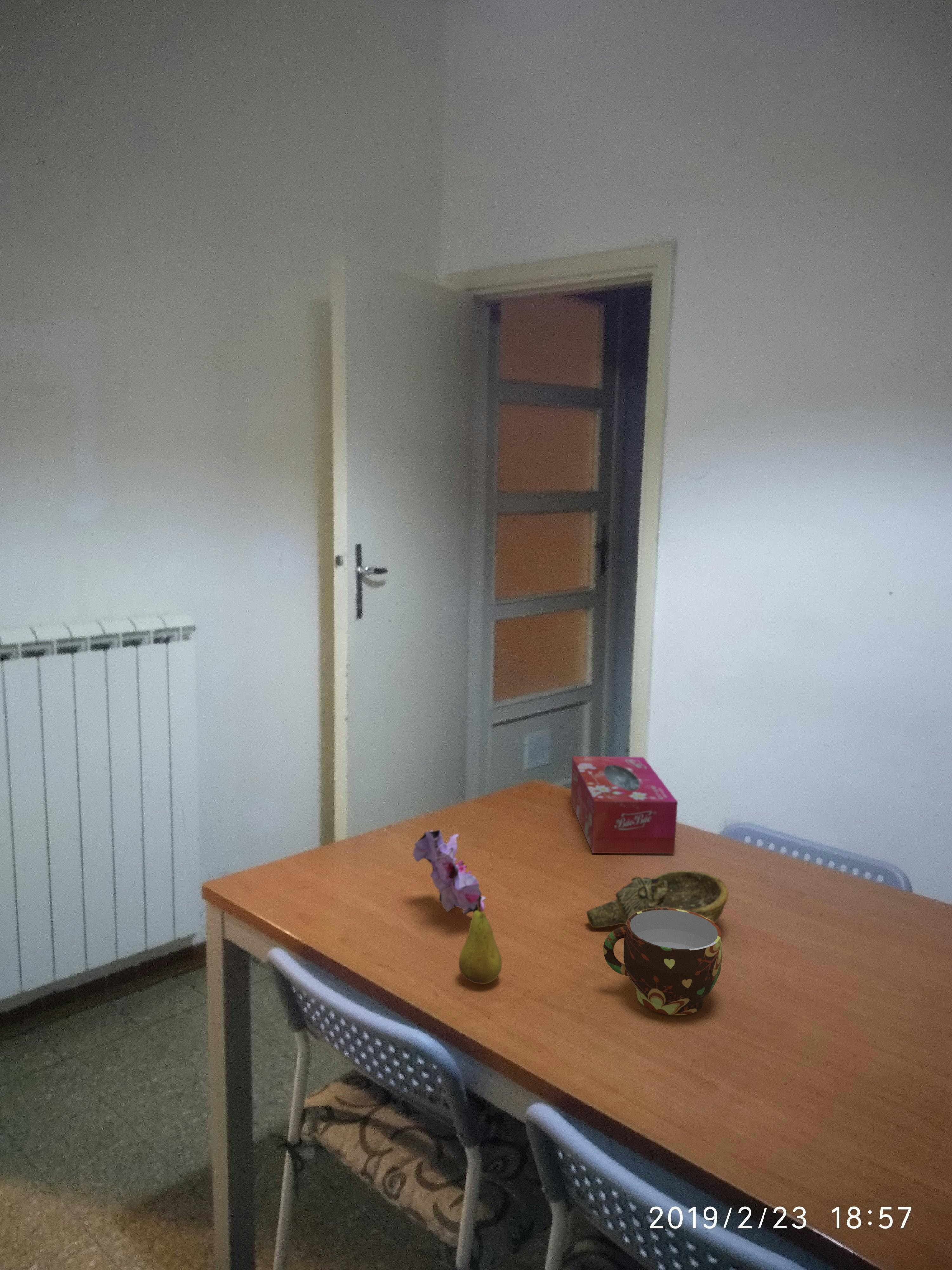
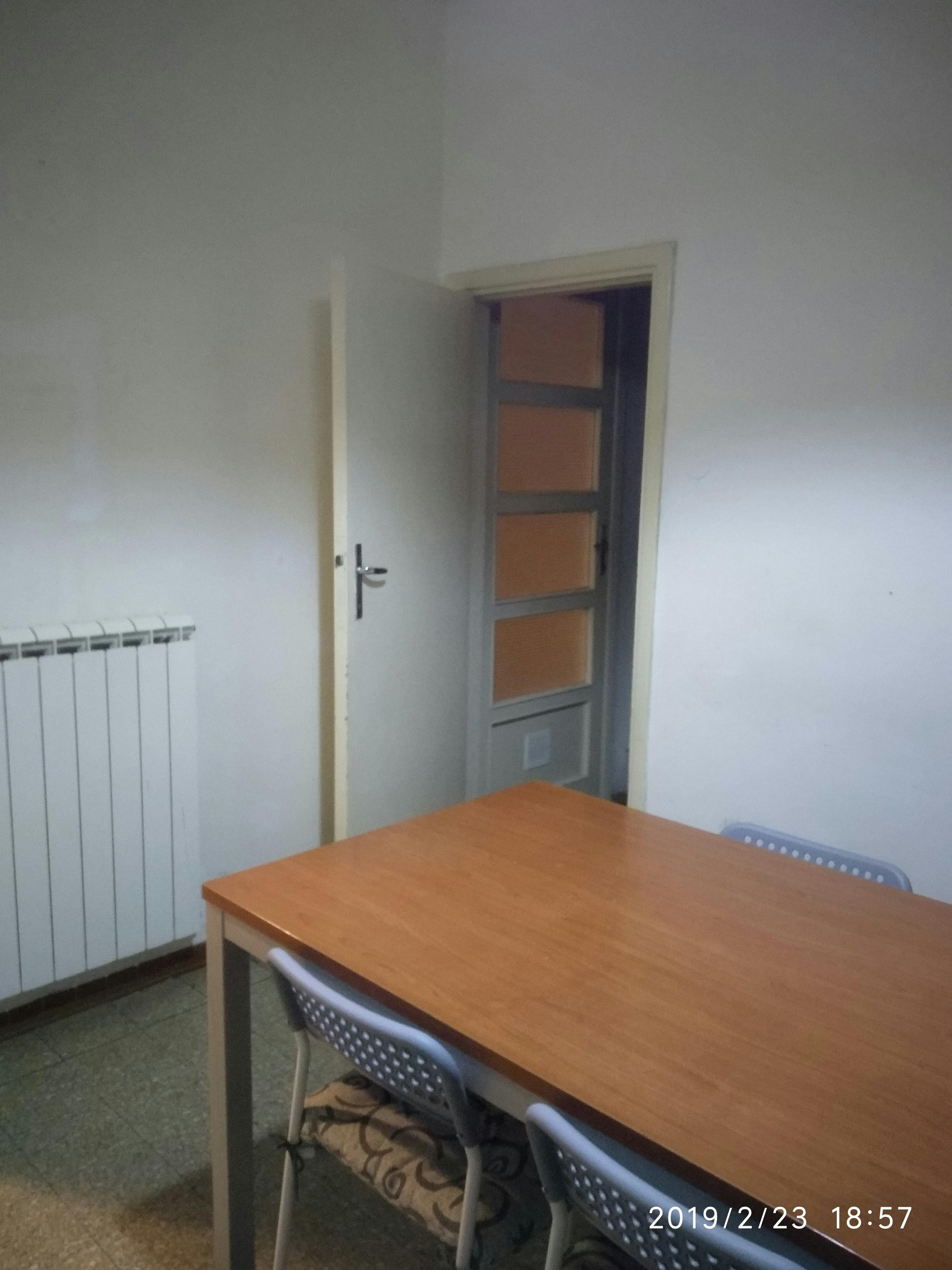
- flower (451, 872)
- tissue box (620, 801)
- fruit (481, 939)
- cup (666, 964)
- decorative bowl (657, 902)
